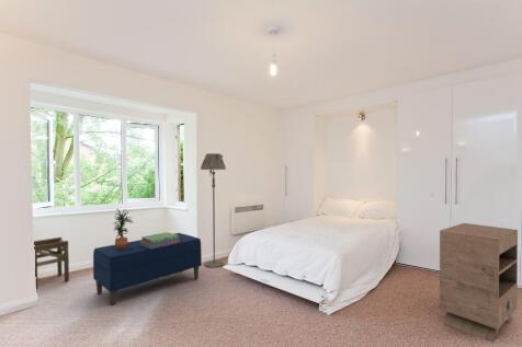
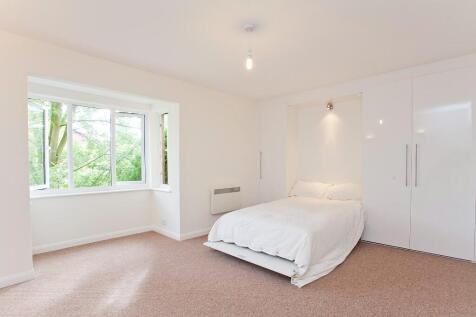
- bench (150, 264)
- stack of books (160, 240)
- nightstand (479, 276)
- stool (47, 261)
- floor lamp (213, 209)
- potted plant (123, 228)
